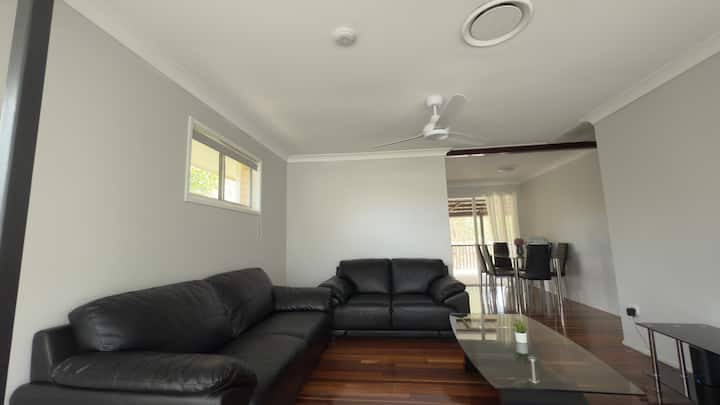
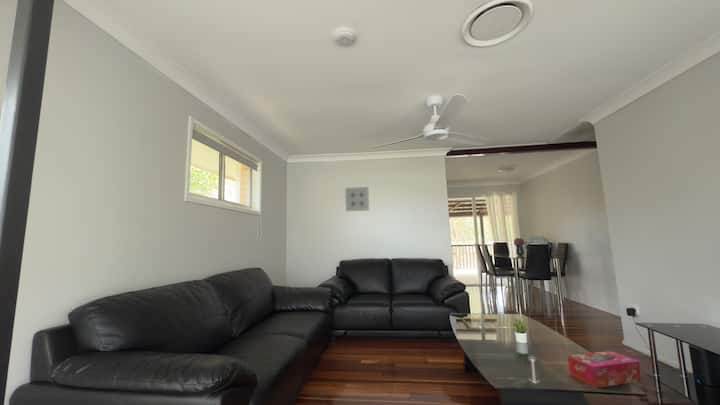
+ wall art (357, 199)
+ tissue box (603, 368)
